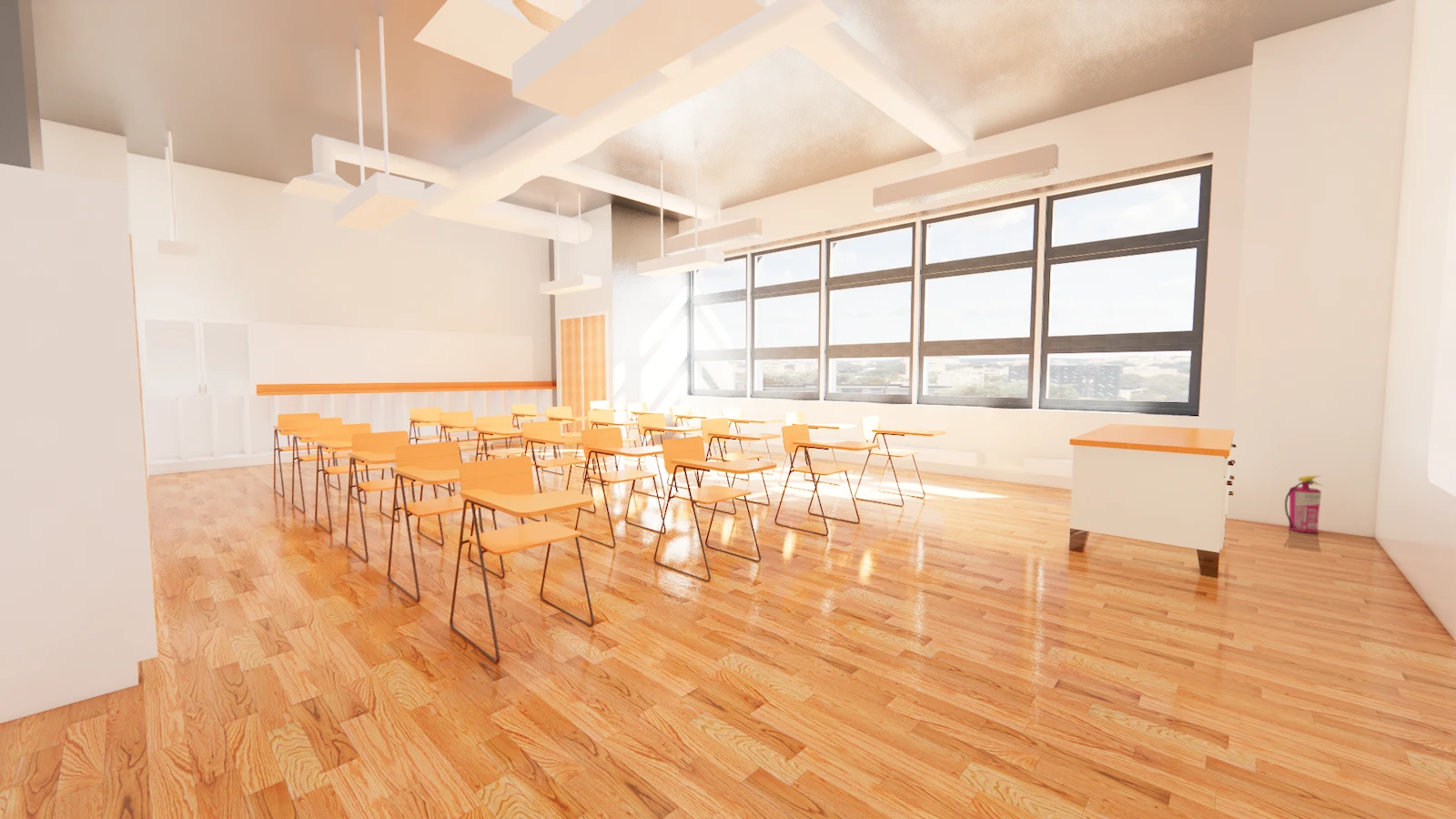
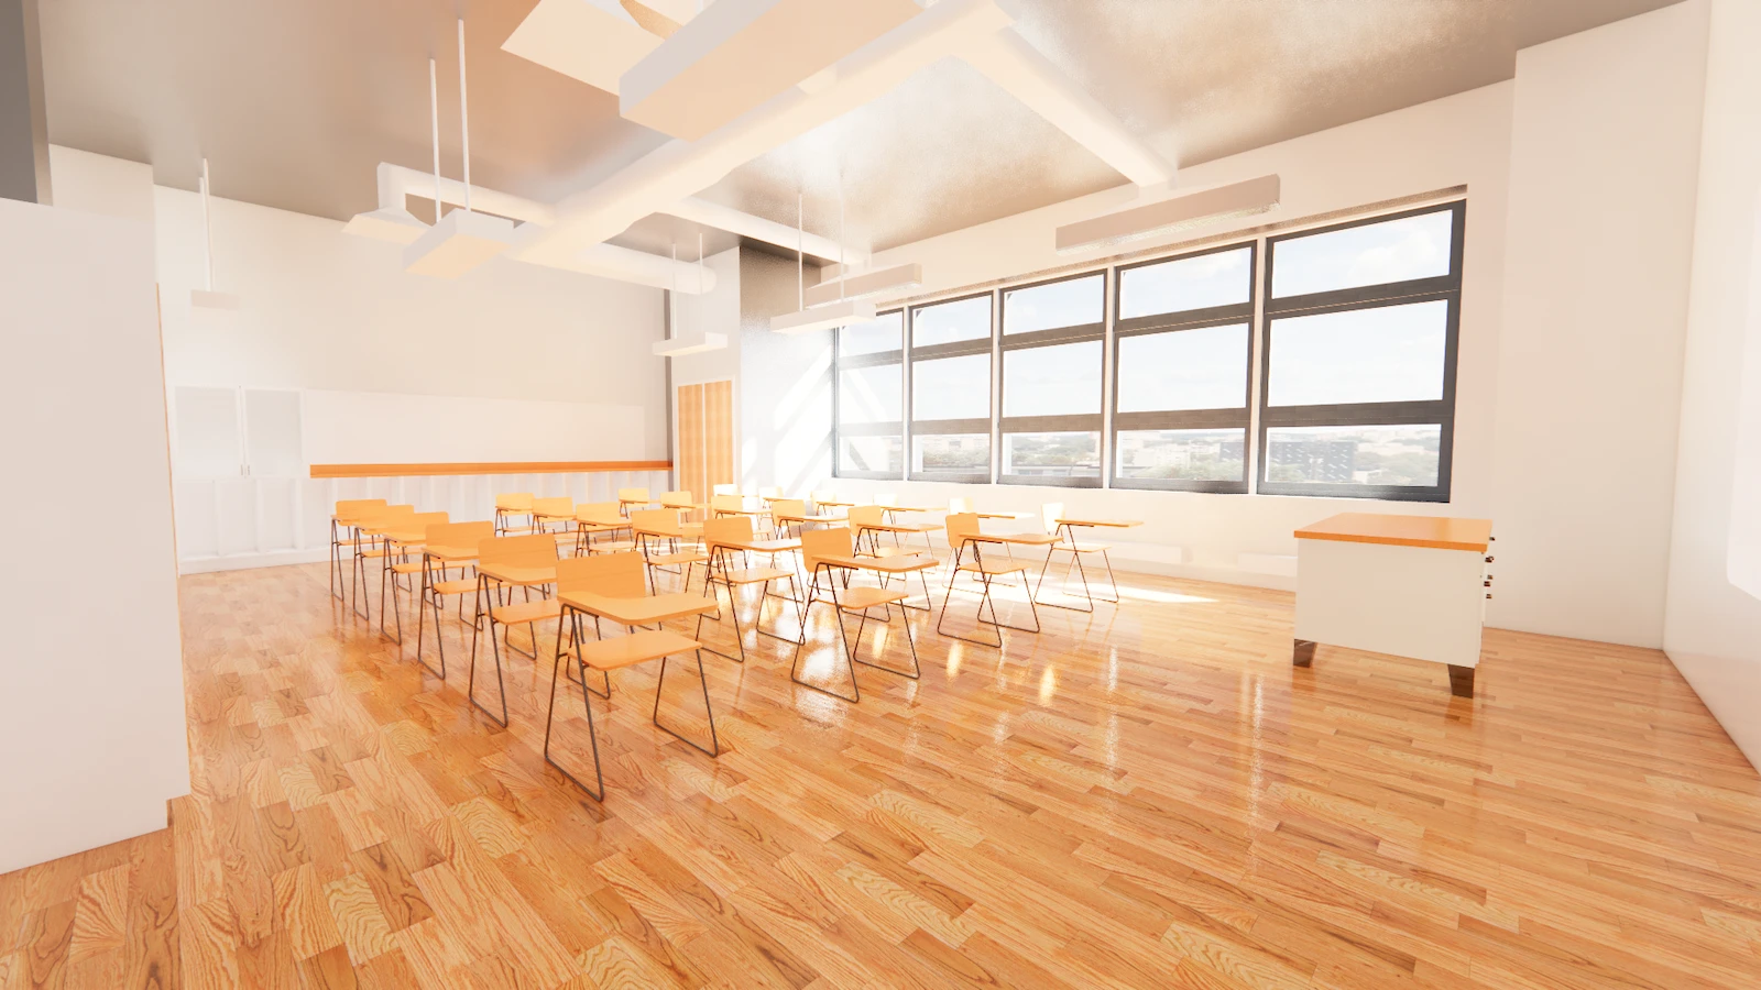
- fire extinguisher (1303, 502)
